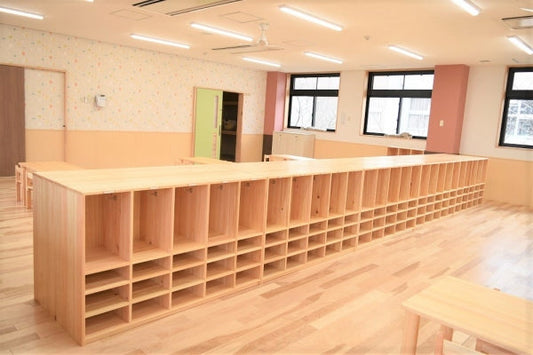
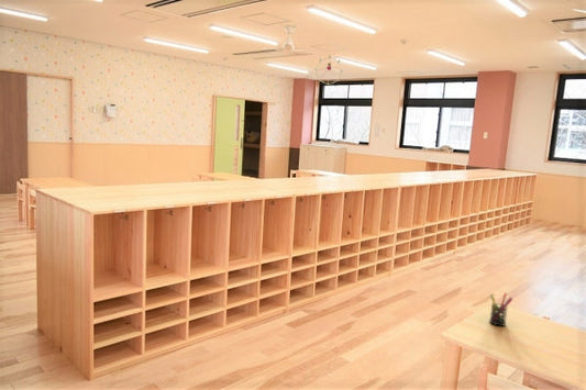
+ ceiling mobile (329, 67)
+ pen holder (498, 308)
